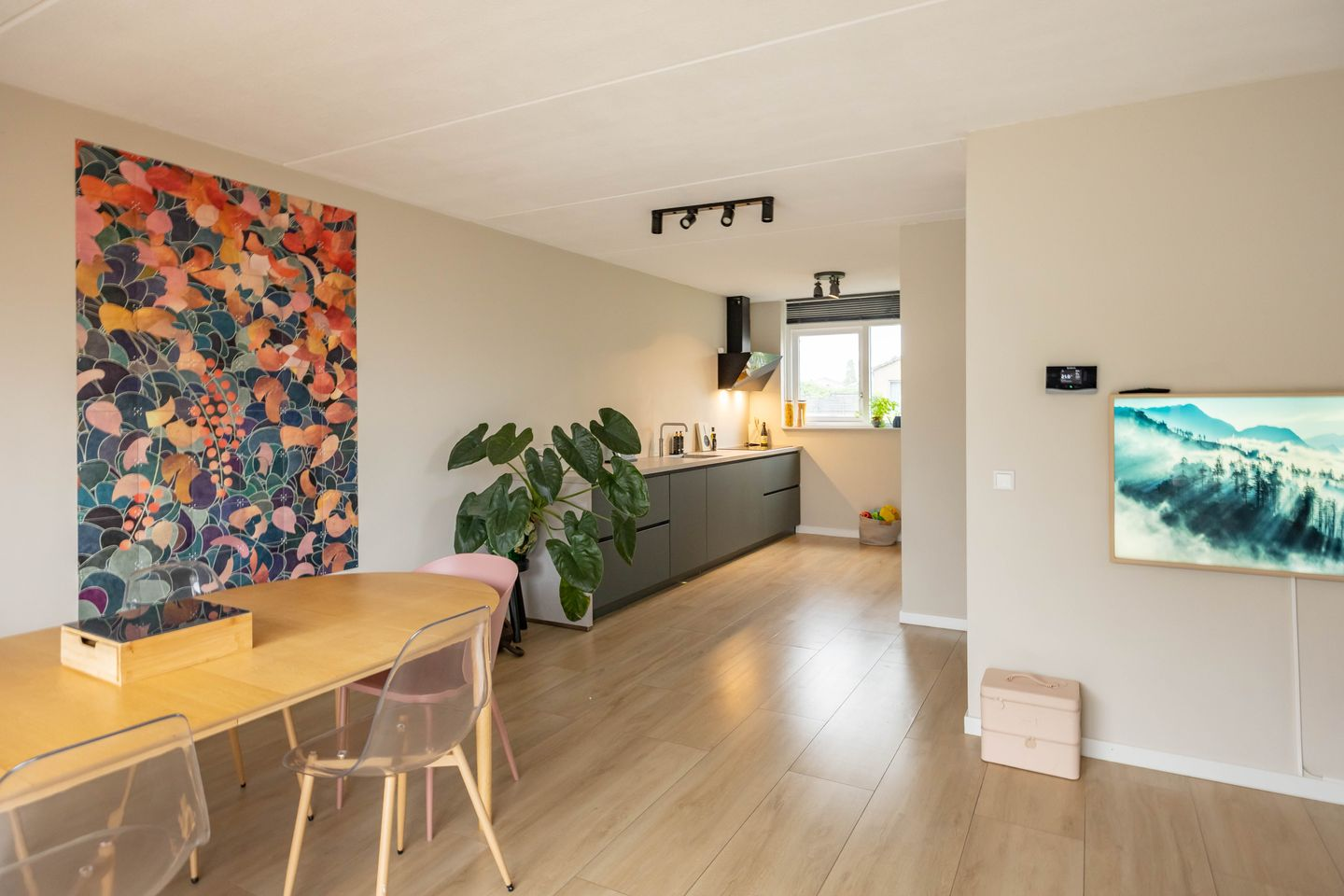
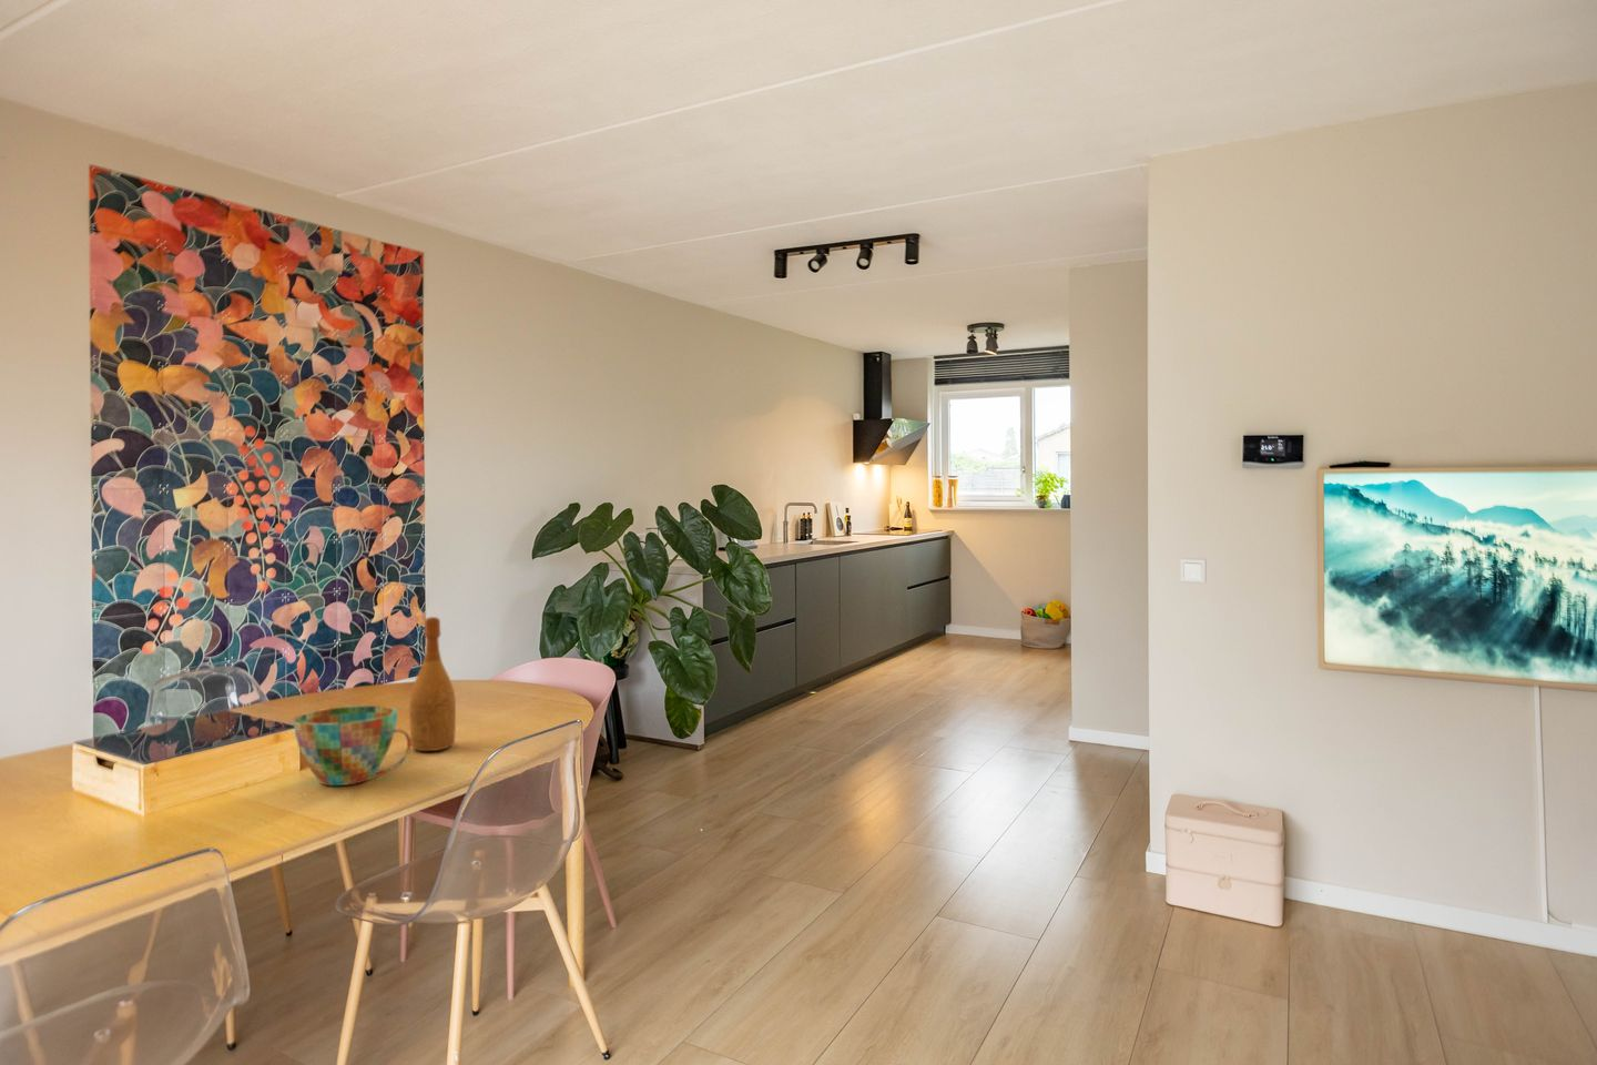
+ cup (358, 746)
+ wine bottle (433, 682)
